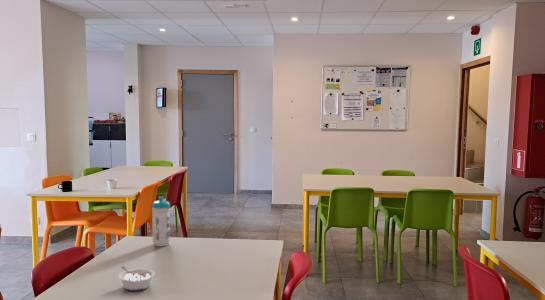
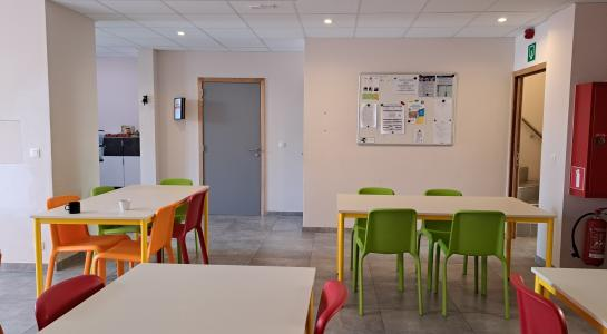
- legume (135, 279)
- water bottle (161, 220)
